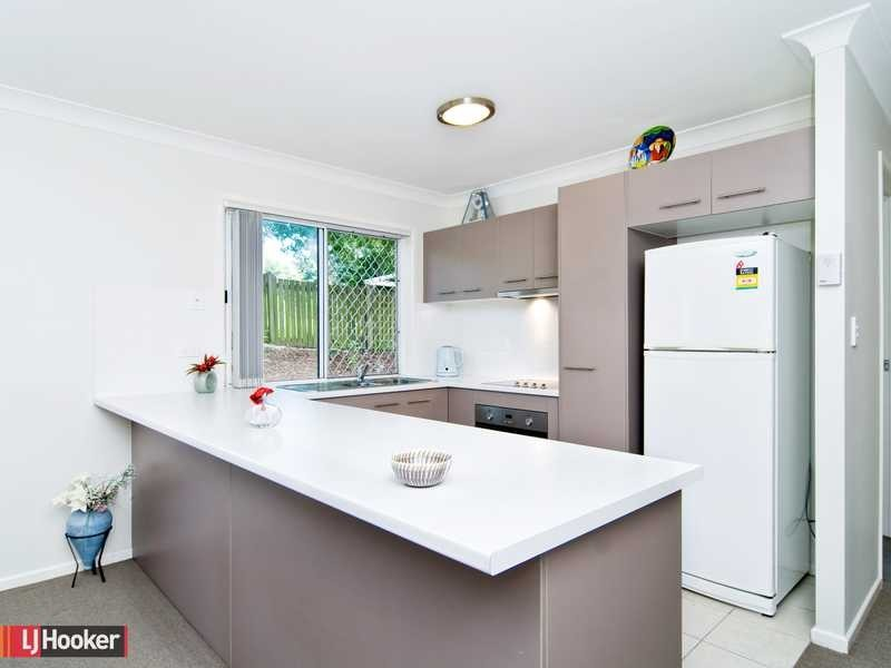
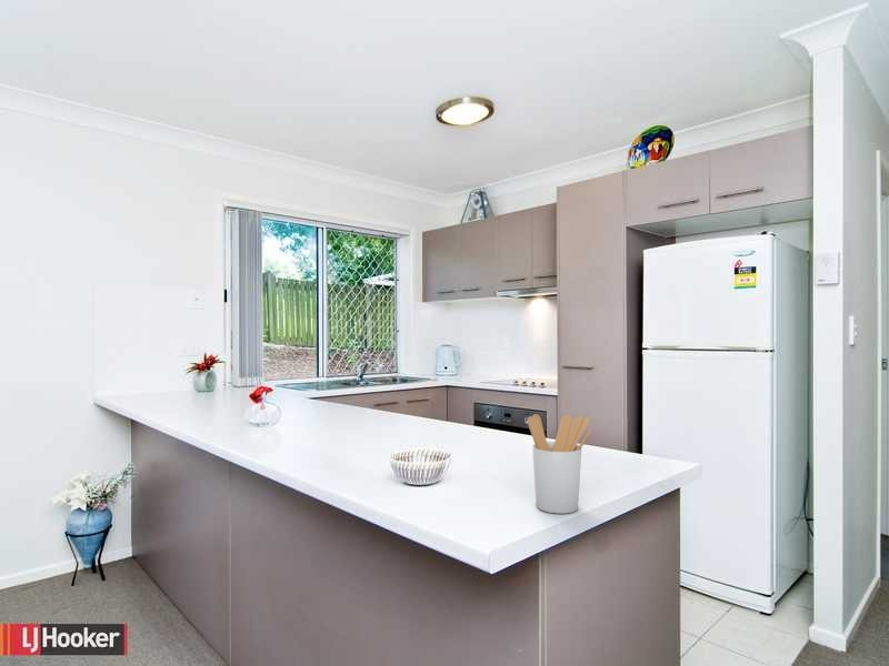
+ utensil holder (562, 460)
